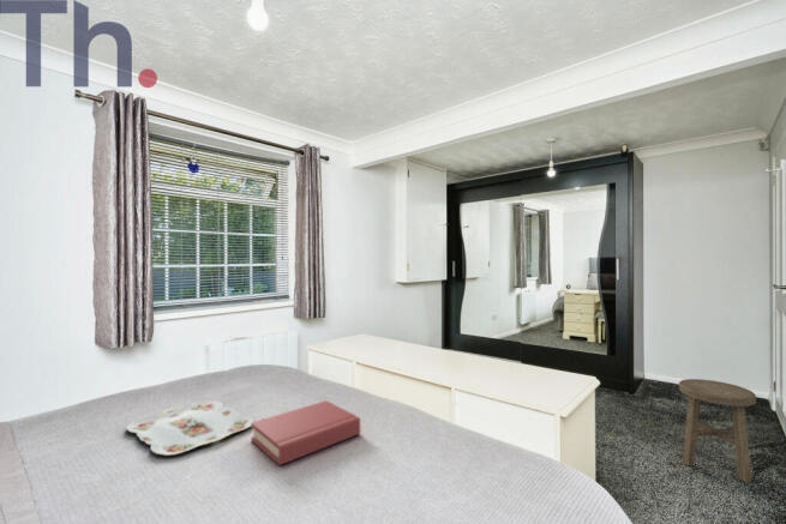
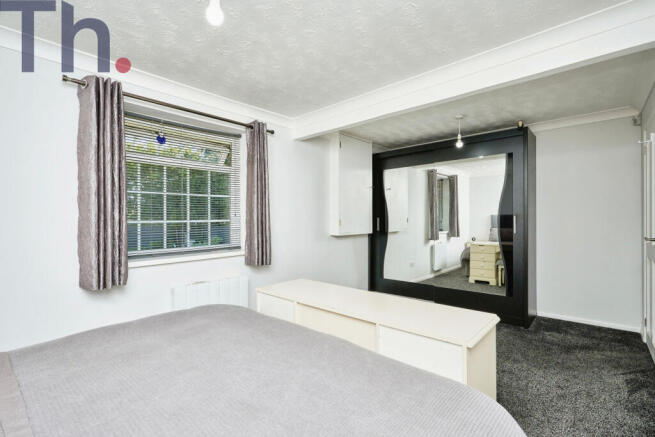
- stool (713, 427)
- serving tray (191, 424)
- hardback book (306, 428)
